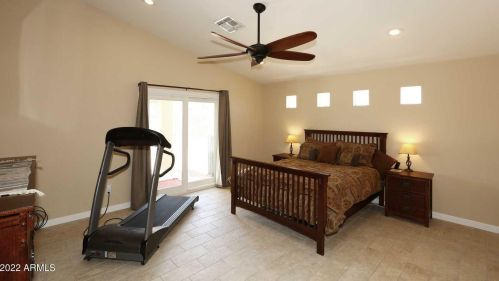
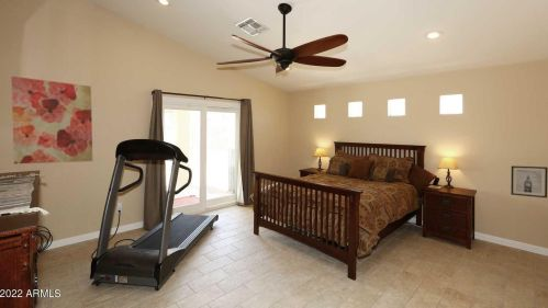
+ wall art (528, 181)
+ wall art (55, 122)
